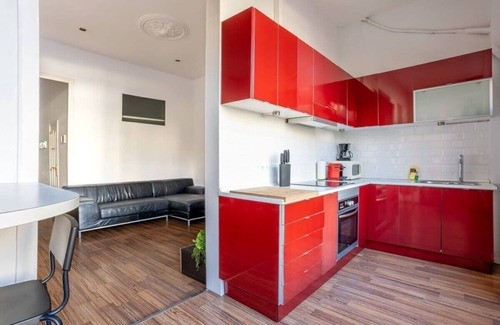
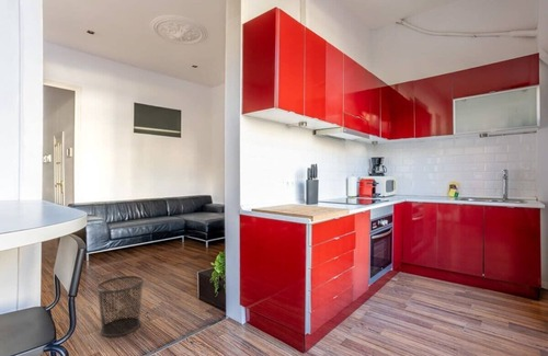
+ waste bin (119, 305)
